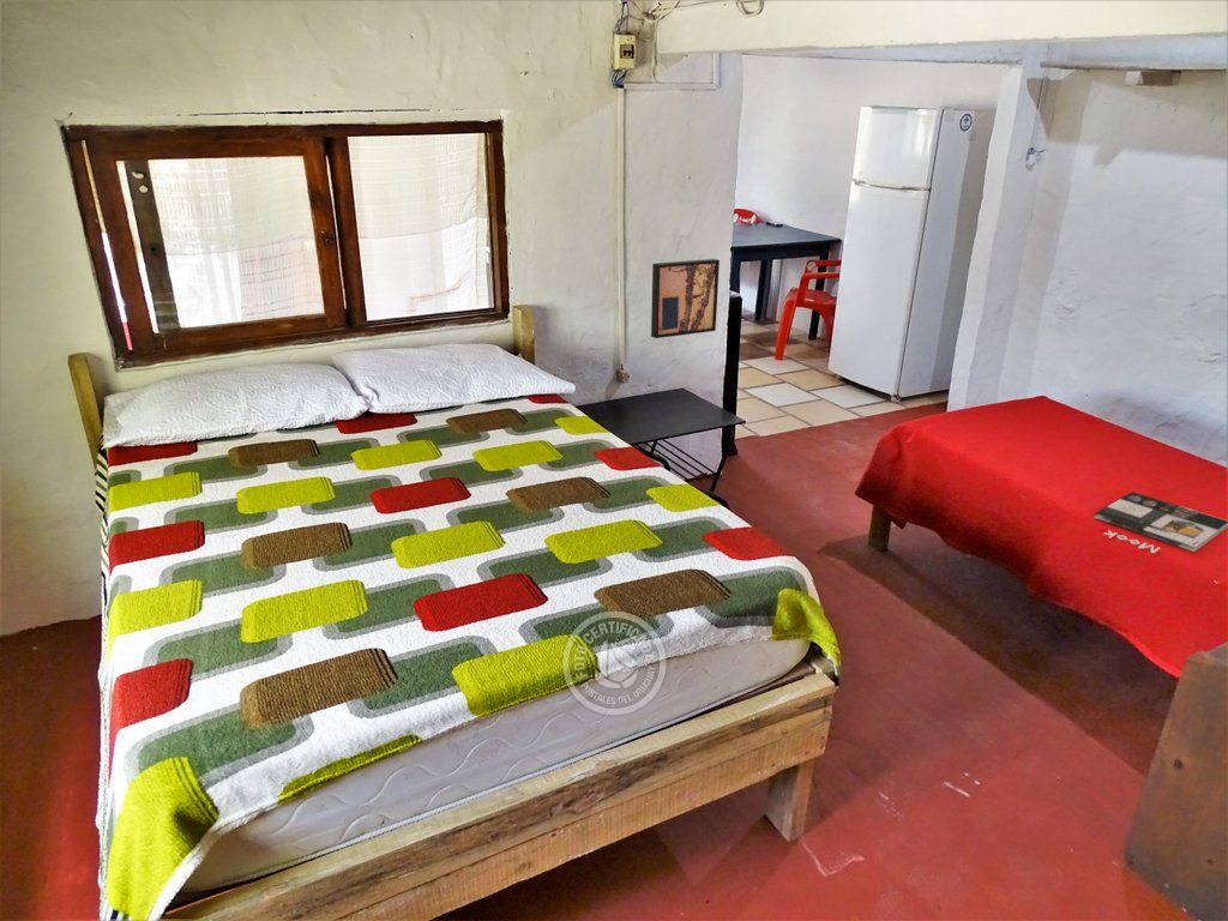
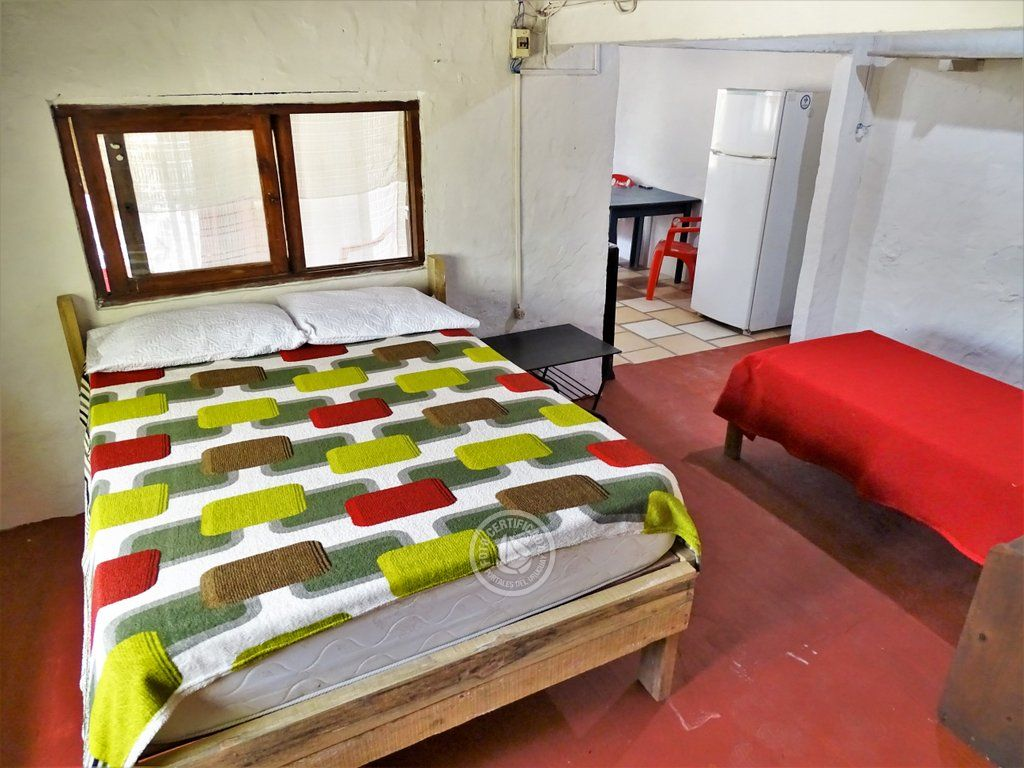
- magazine (1154, 523)
- wall art (685, 297)
